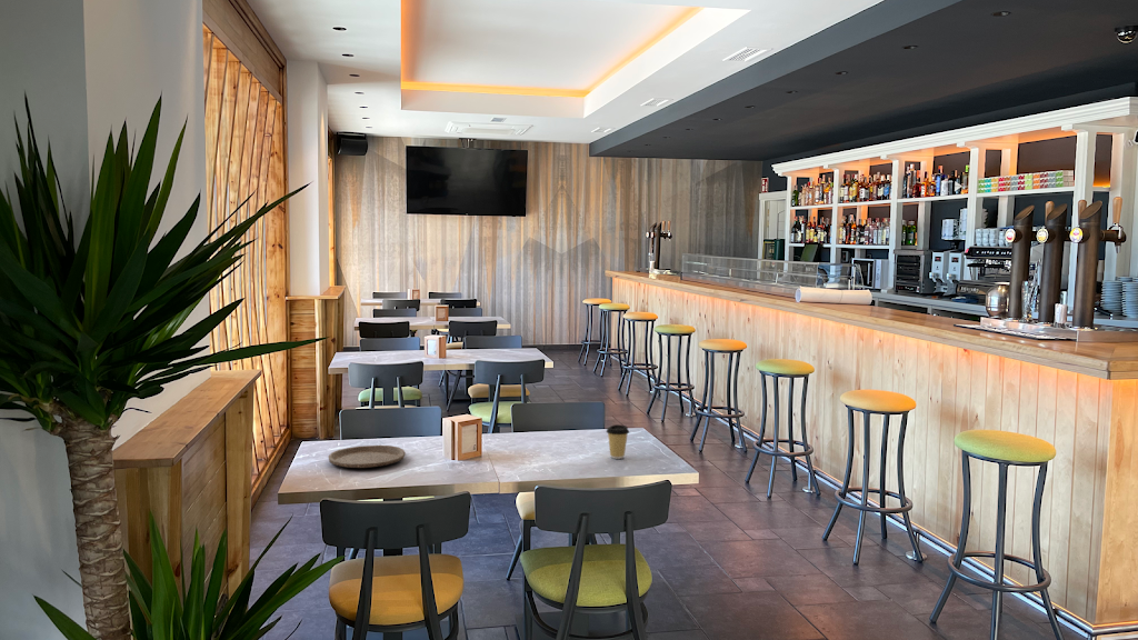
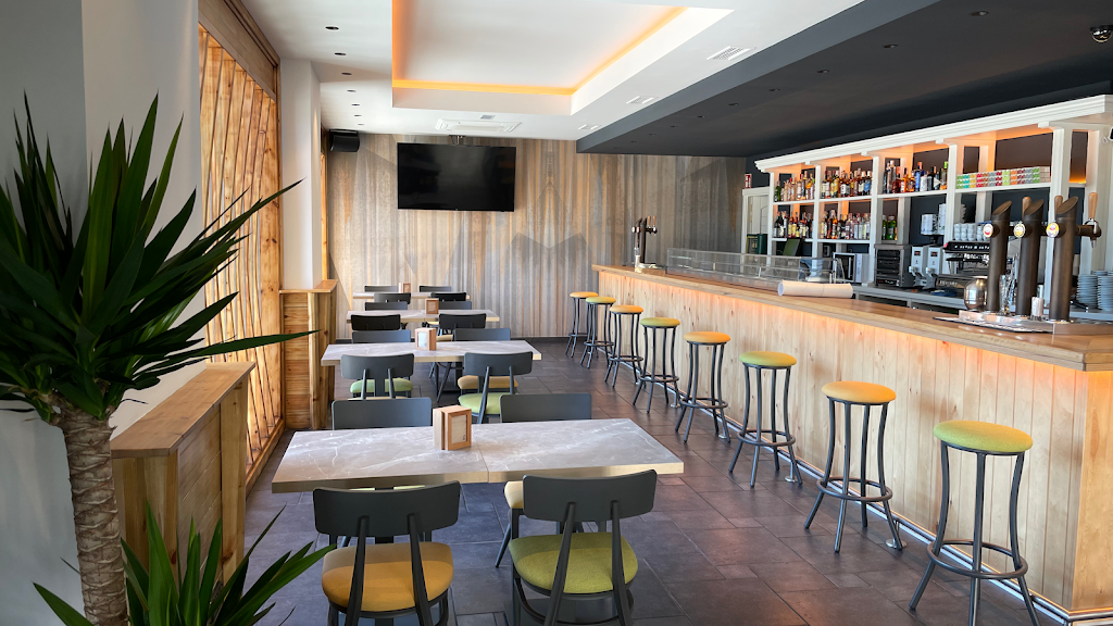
- coffee cup (617, 441)
- plate (367, 457)
